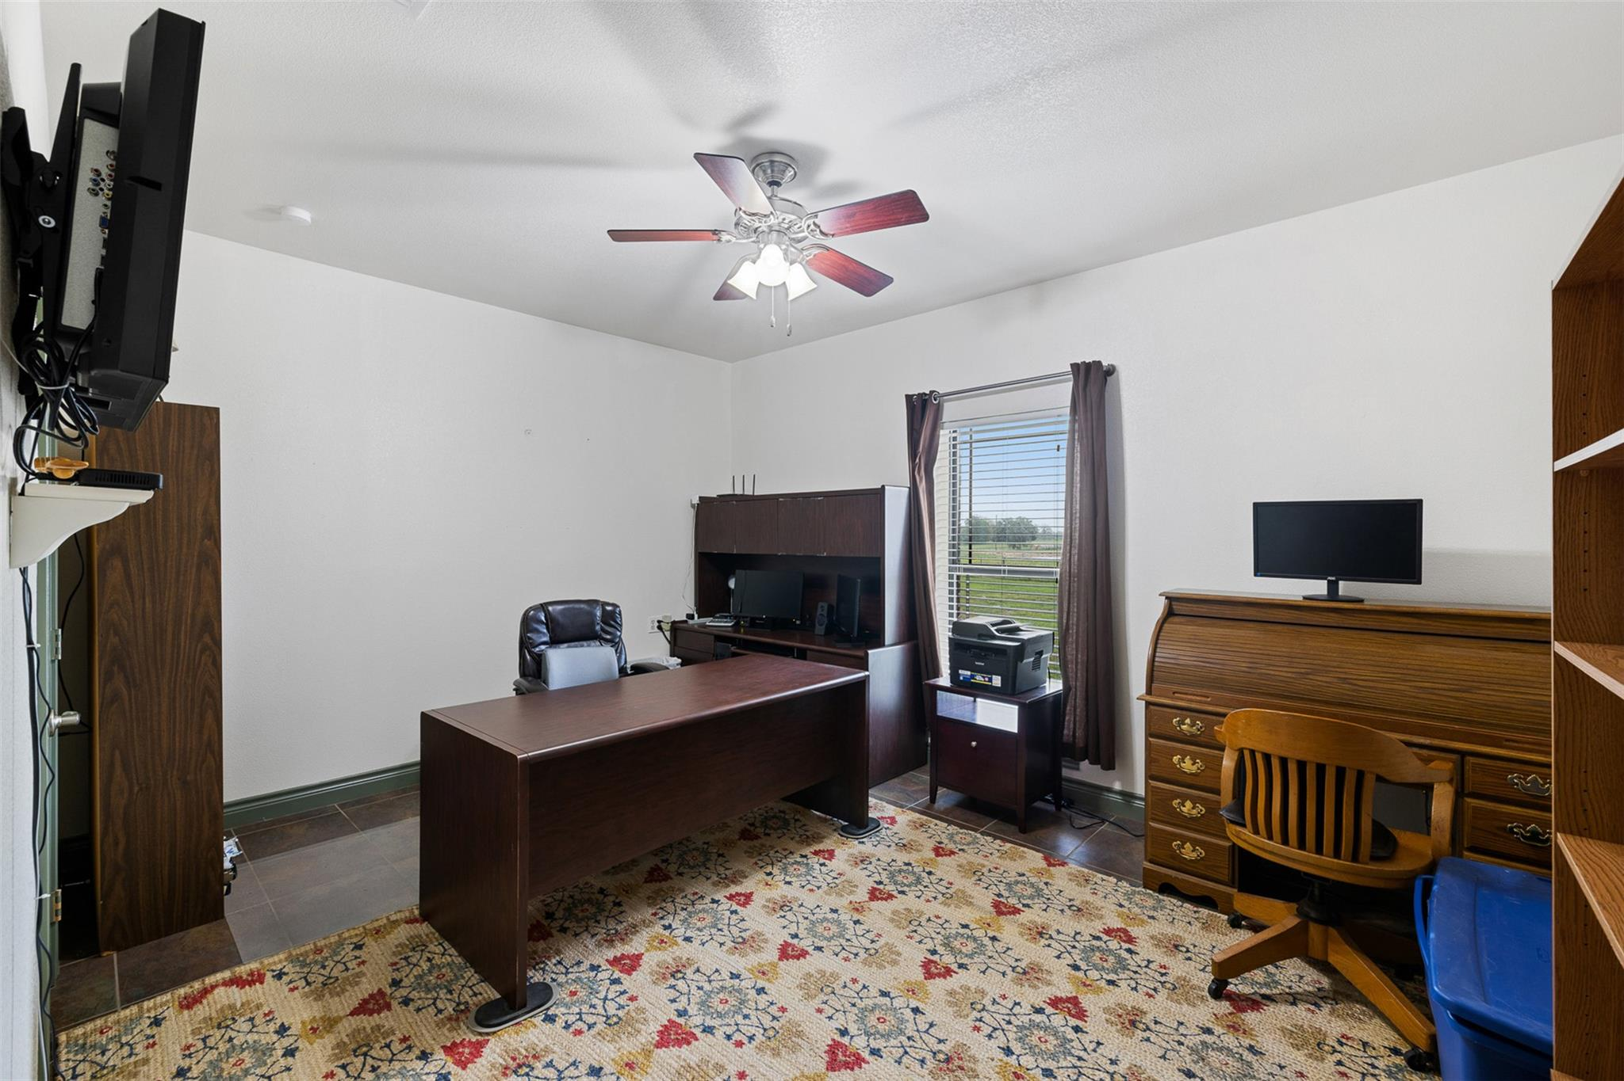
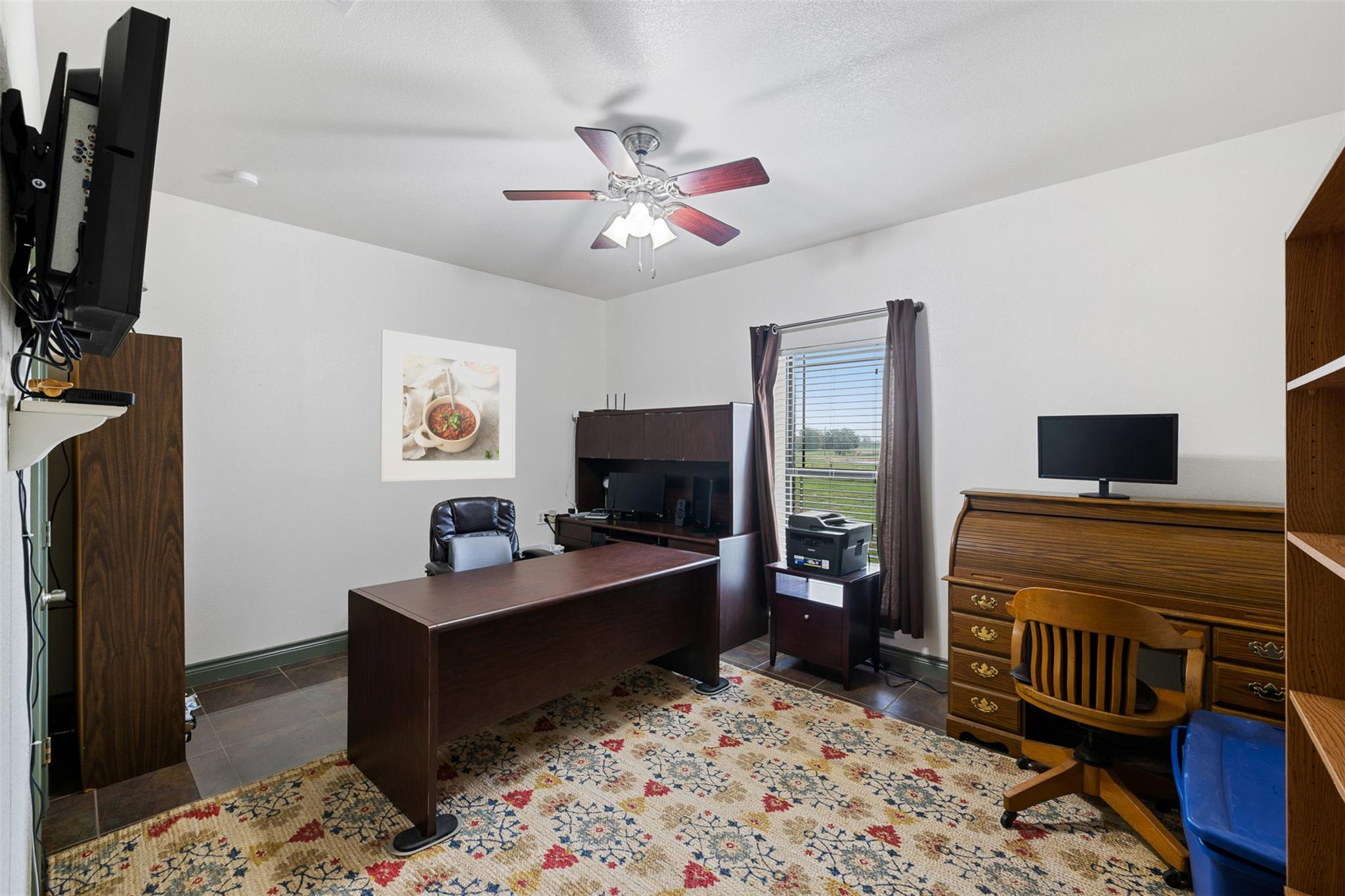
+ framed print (453, 410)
